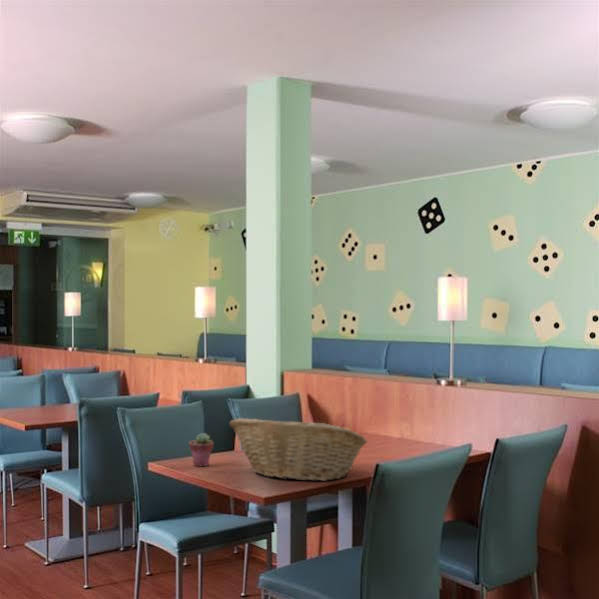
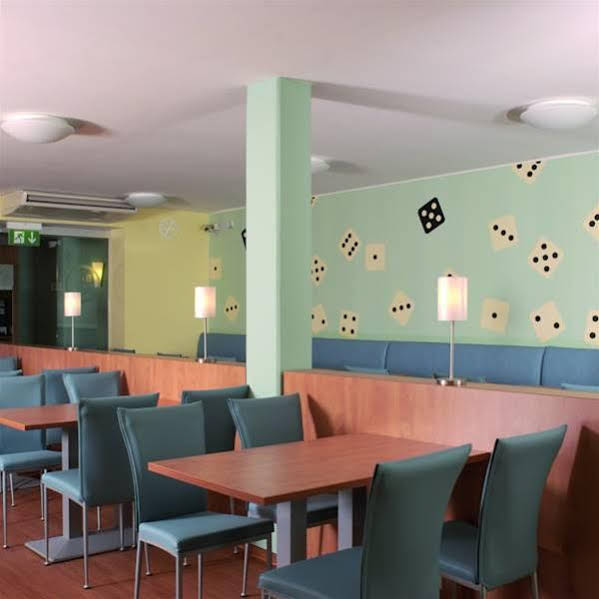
- potted succulent (201, 448)
- fruit basket (297, 443)
